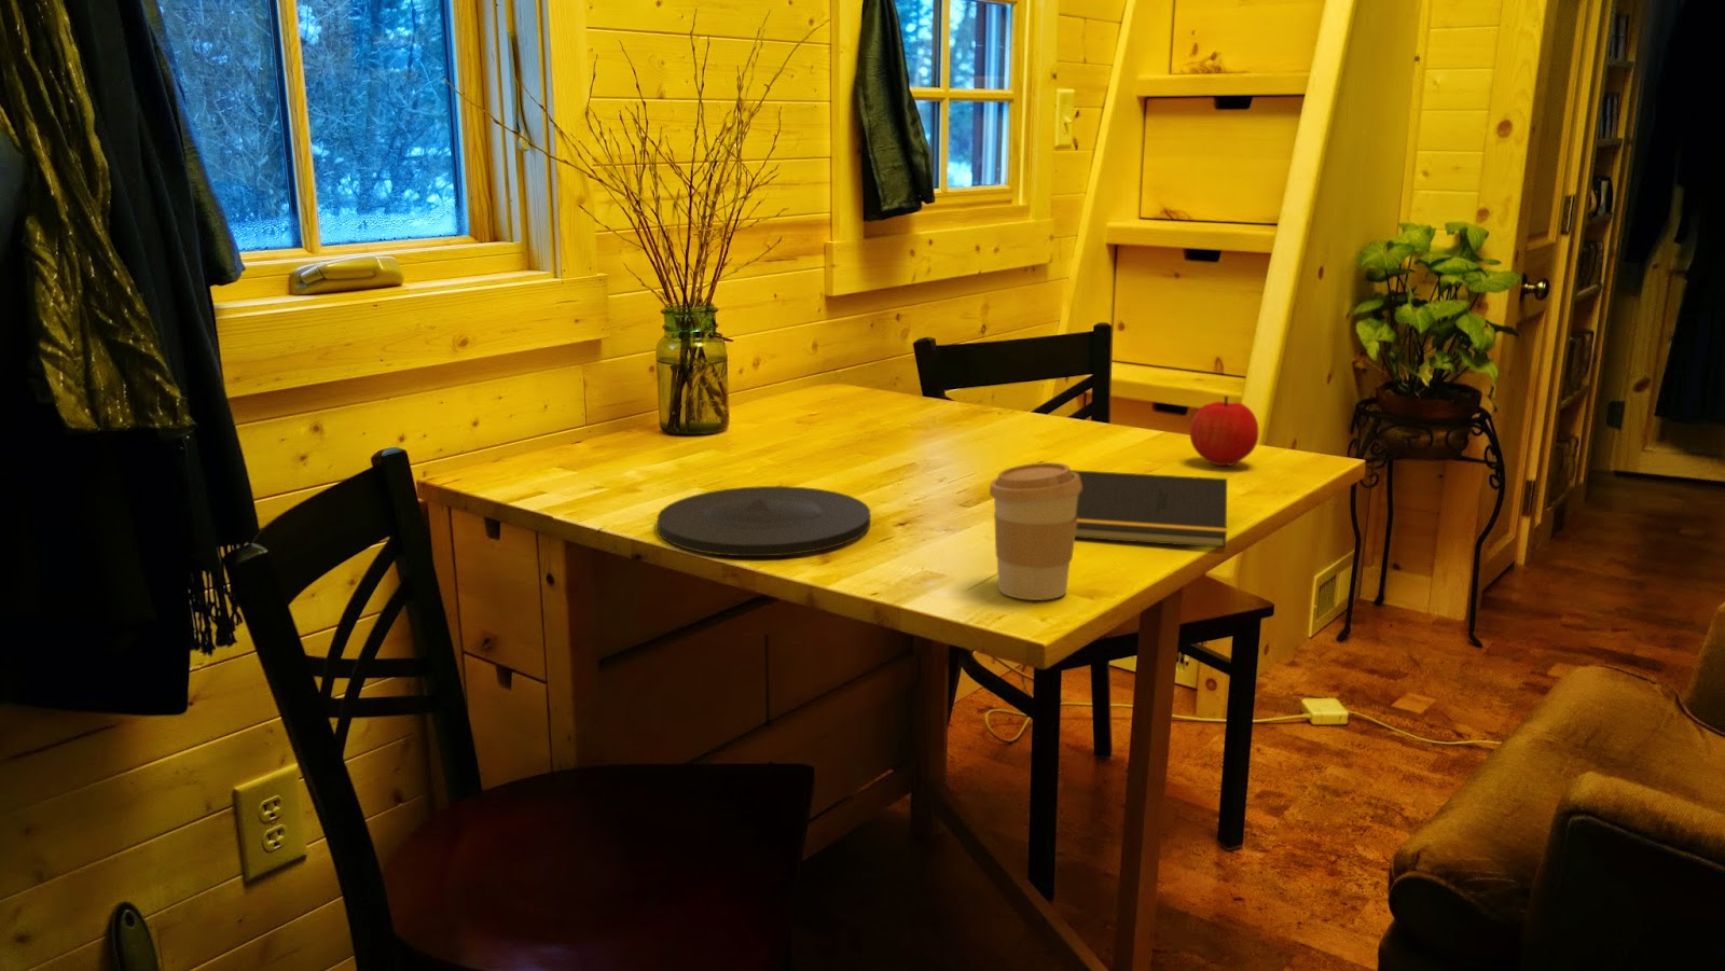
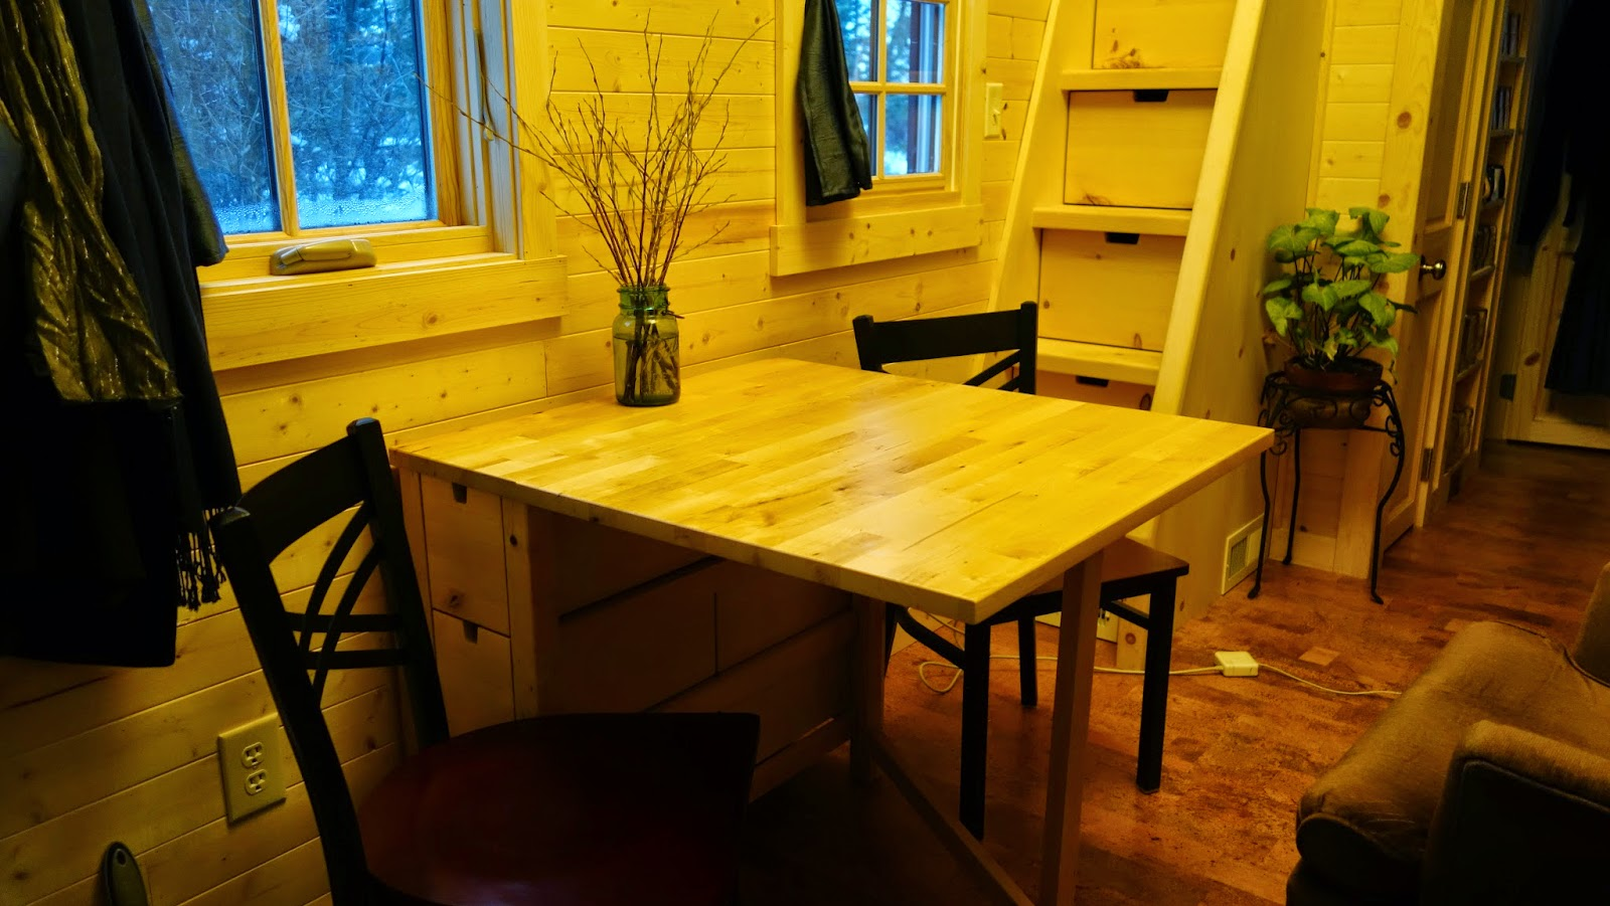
- fruit (1224, 430)
- coffee cup (1034, 528)
- plate (764, 510)
- notepad (1128, 506)
